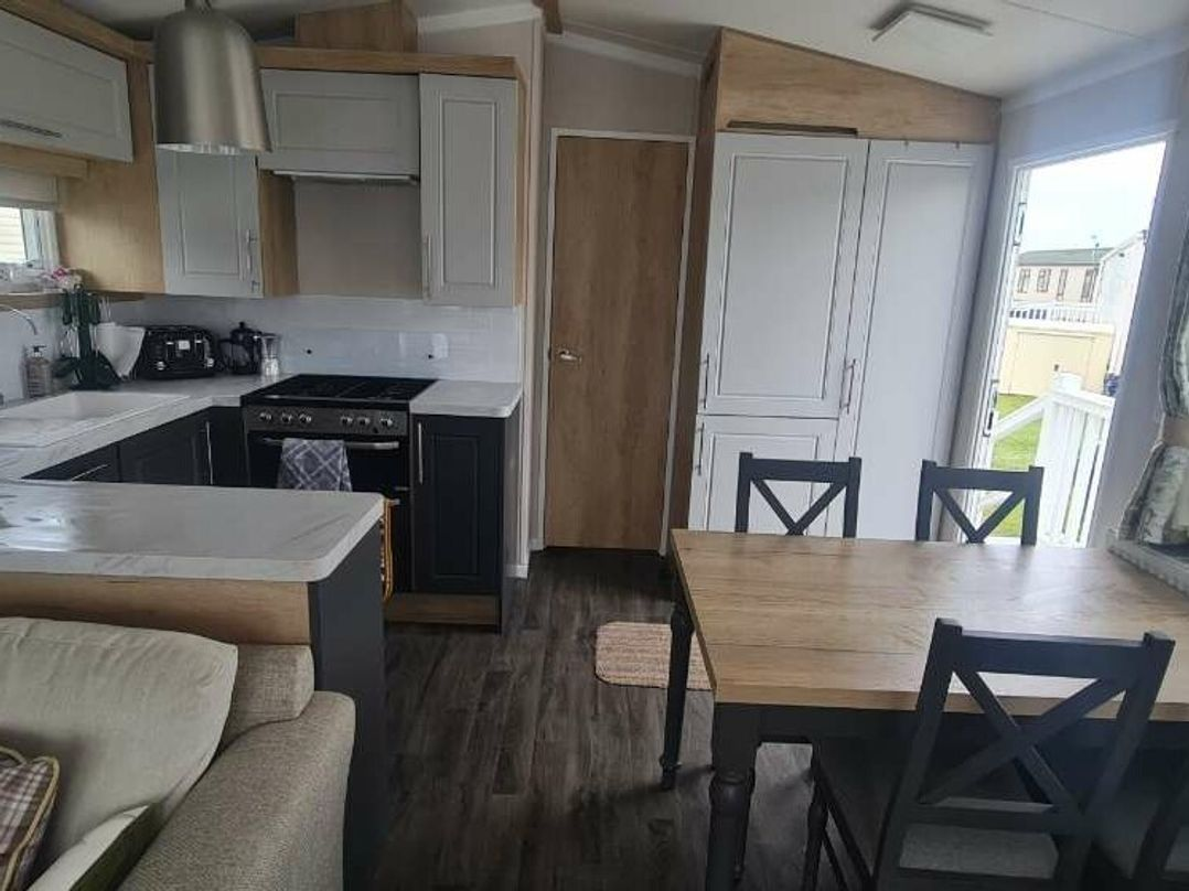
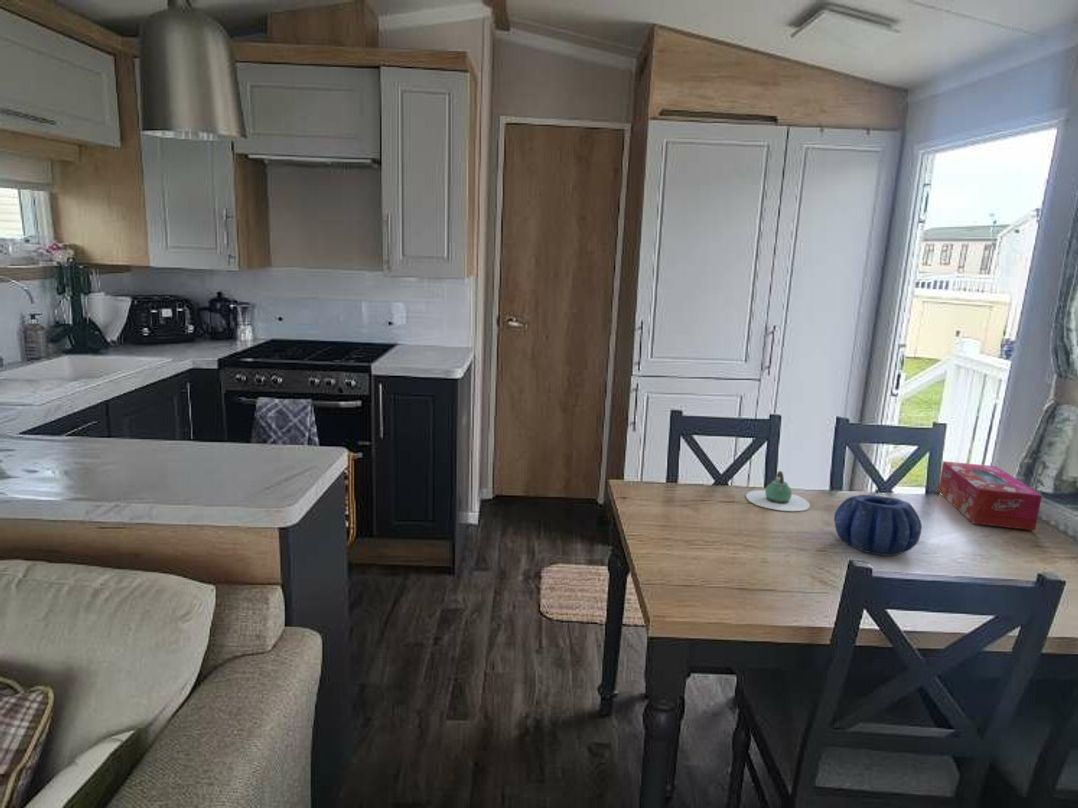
+ tissue box (985, 493)
+ teapot (779, 485)
+ decorative bowl (877, 522)
